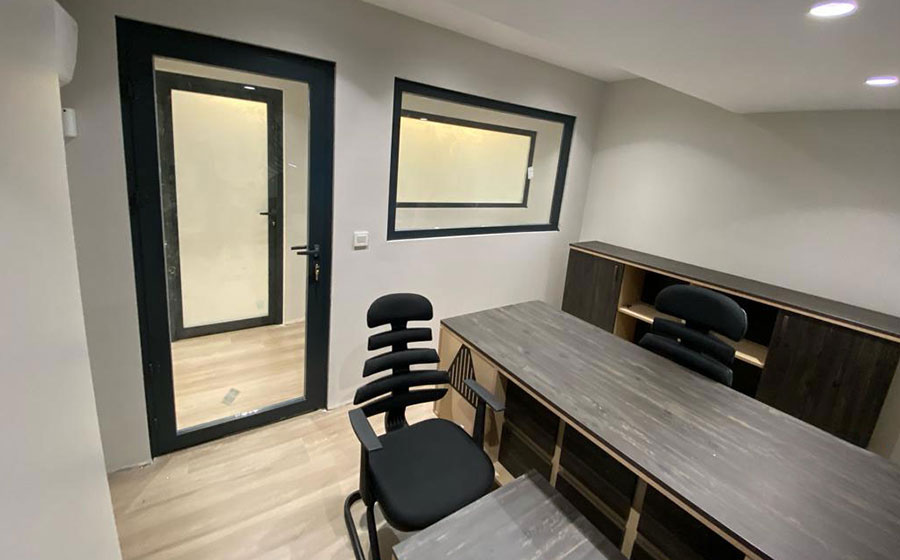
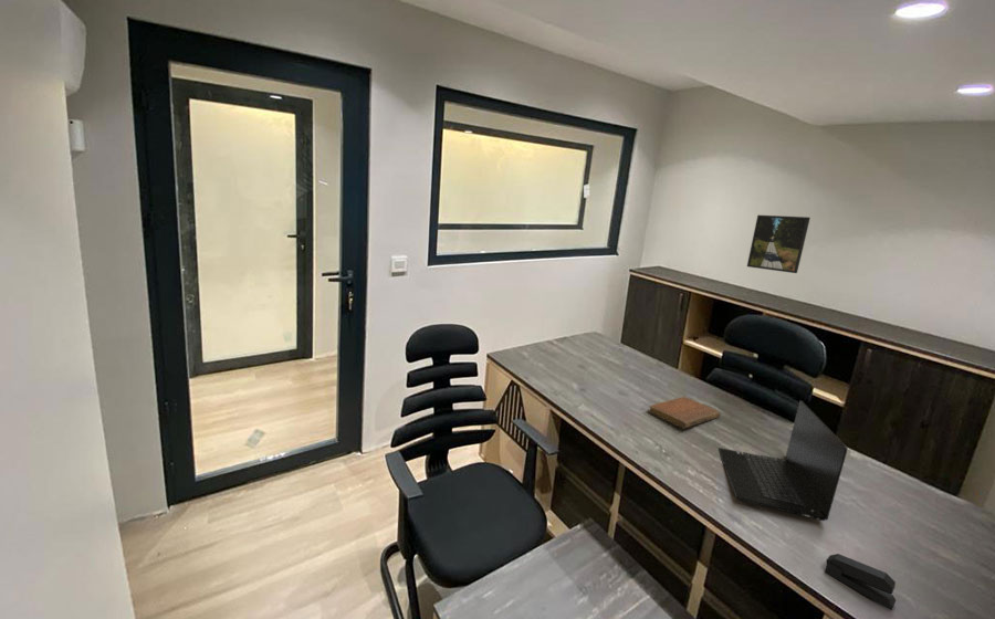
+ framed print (776, 243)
+ laptop (769, 457)
+ stapler (860, 575)
+ notebook (684, 411)
